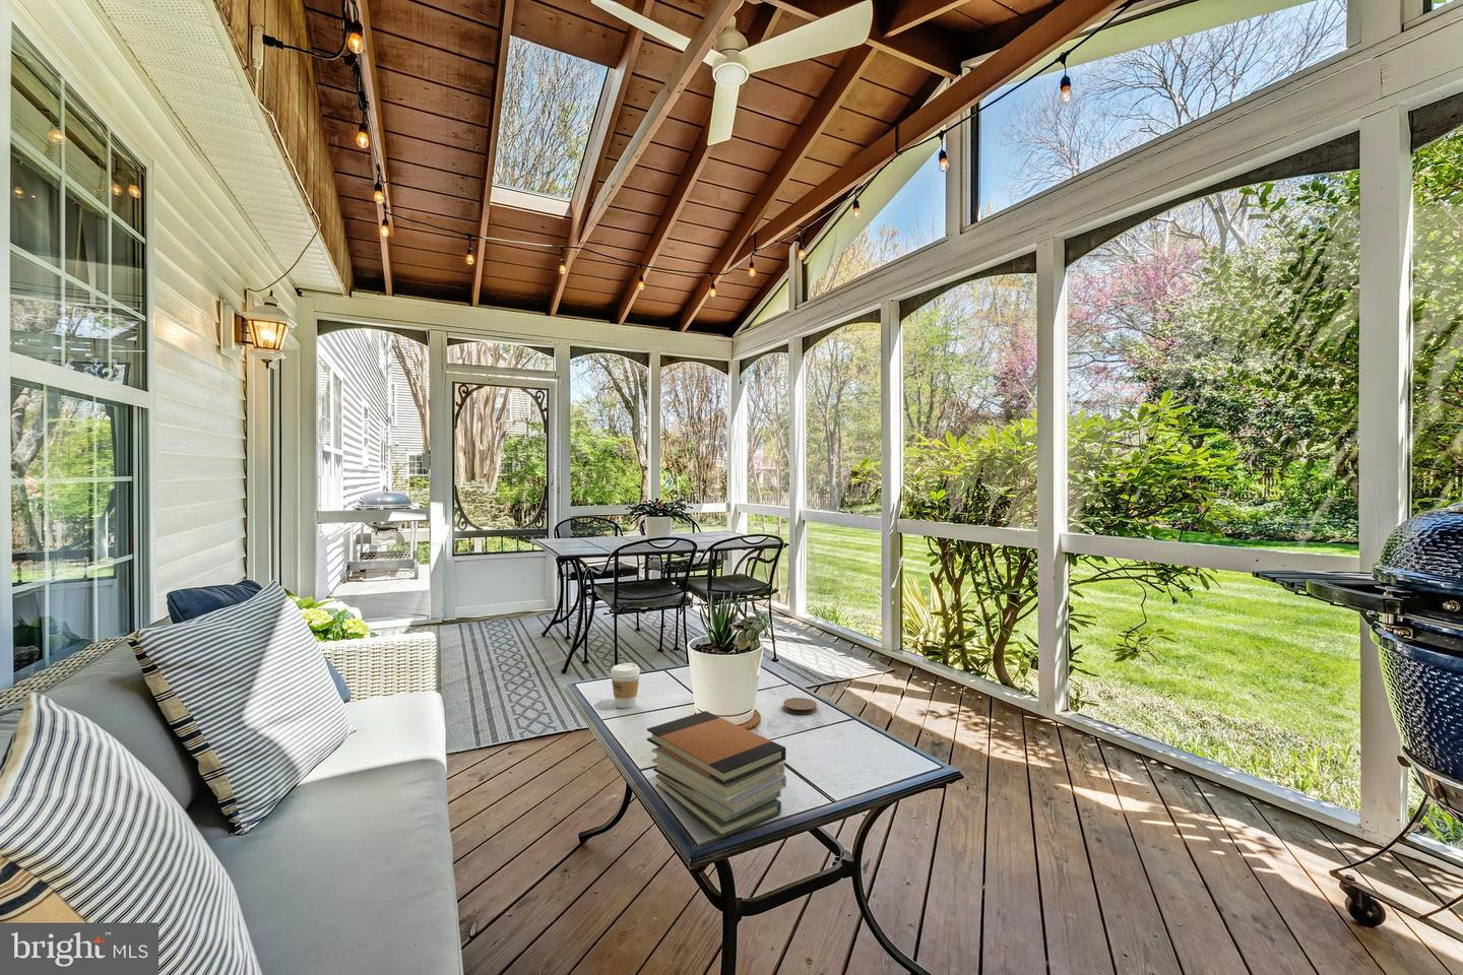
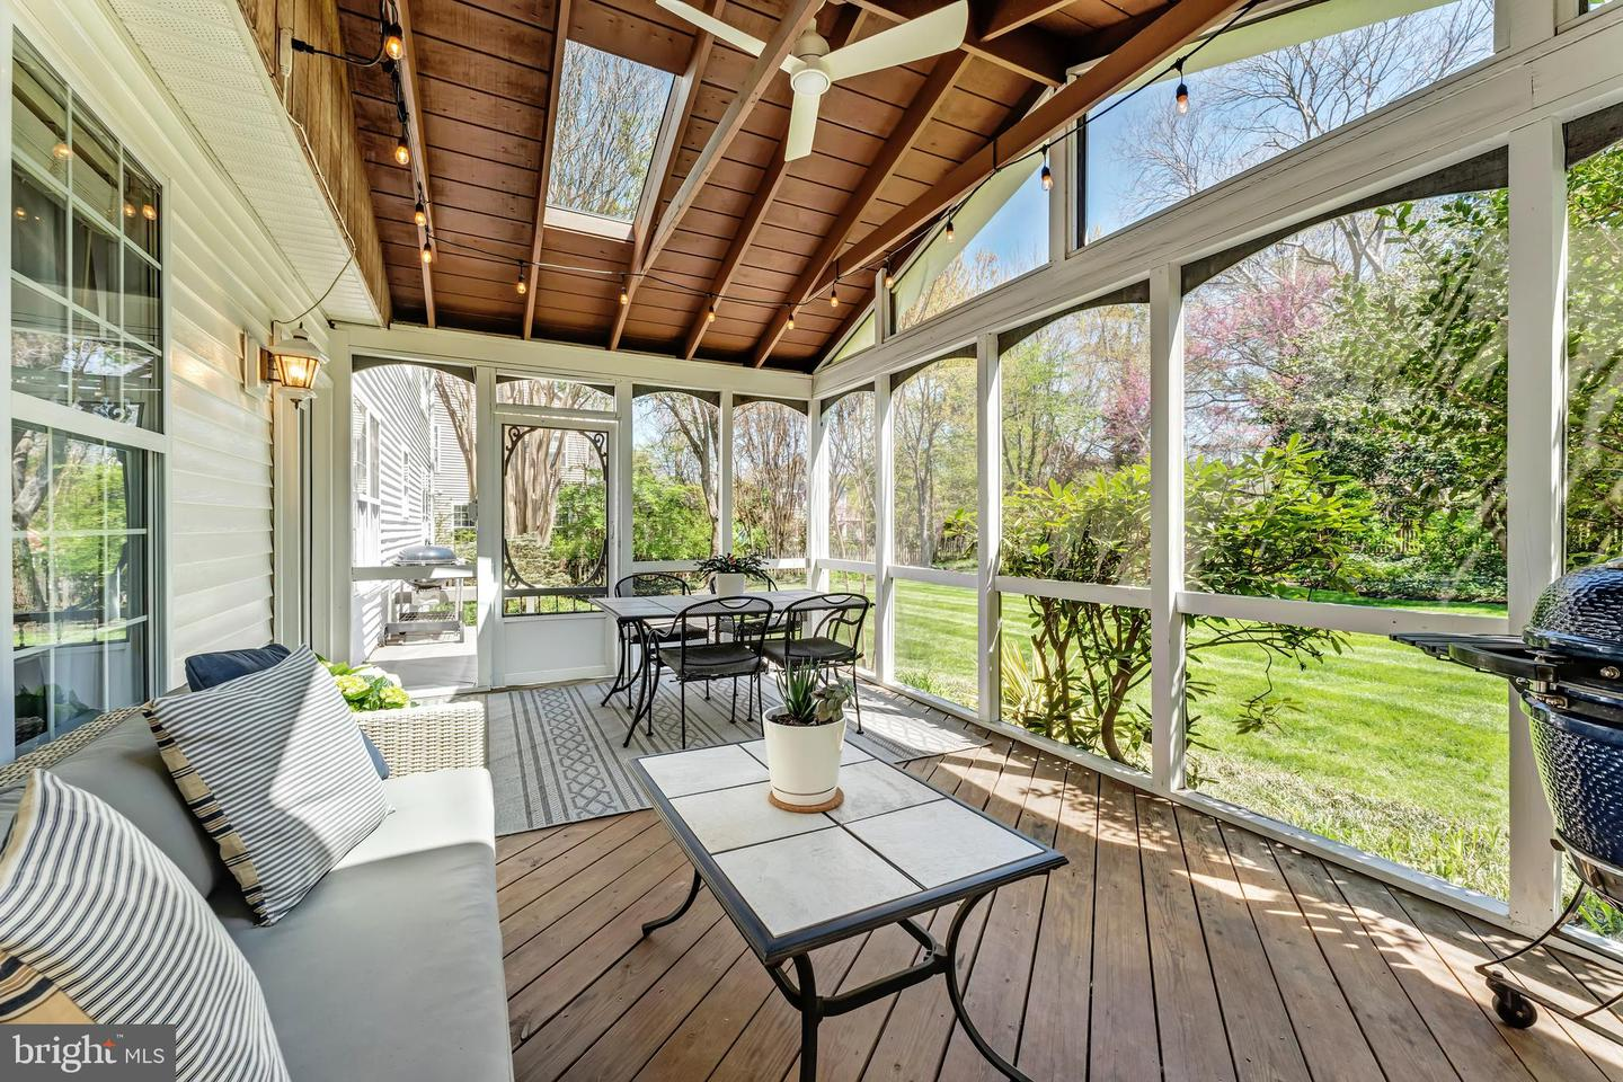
- coffee cup (625, 684)
- book stack (715, 769)
- coaster (800, 705)
